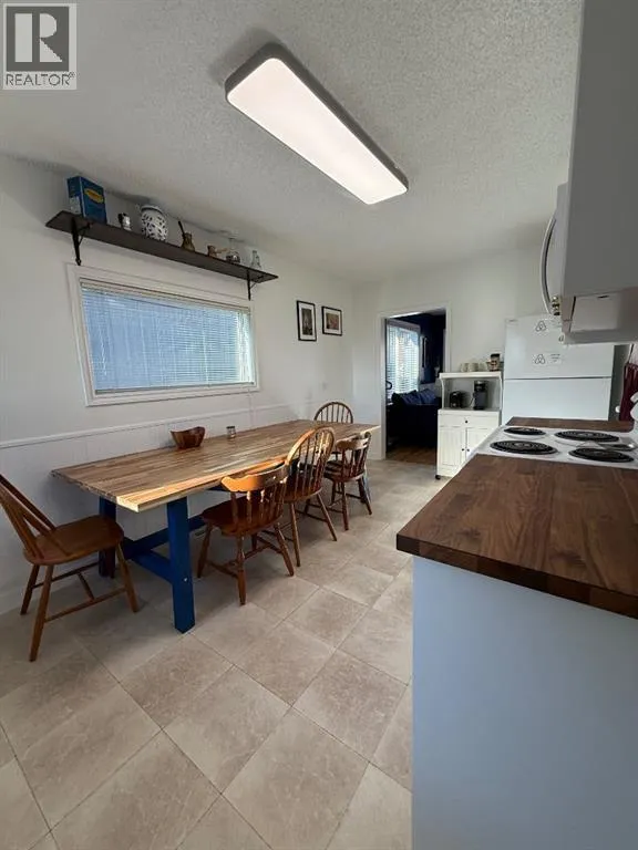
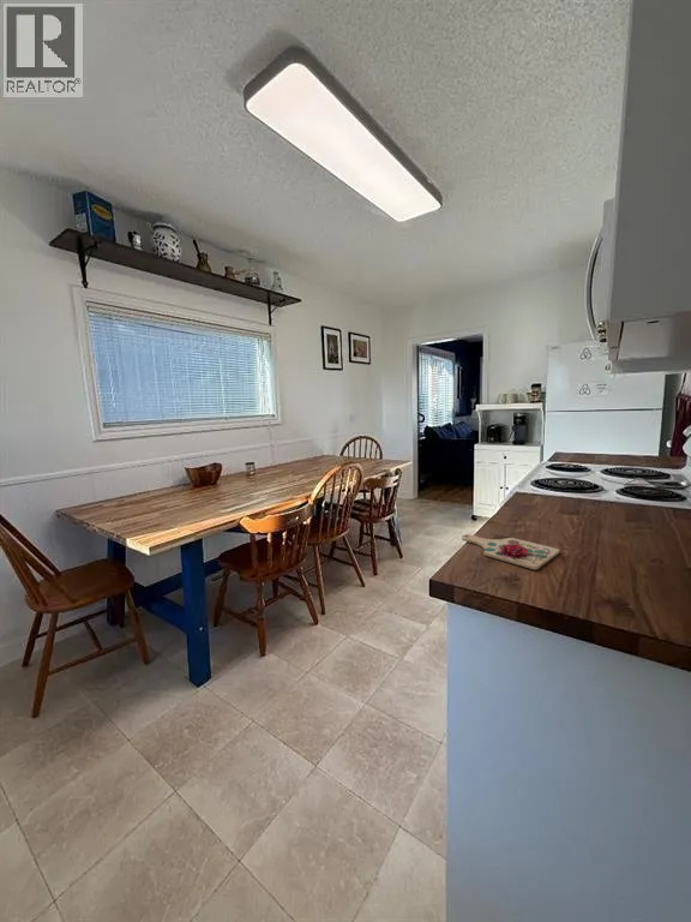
+ cutting board (501, 543)
